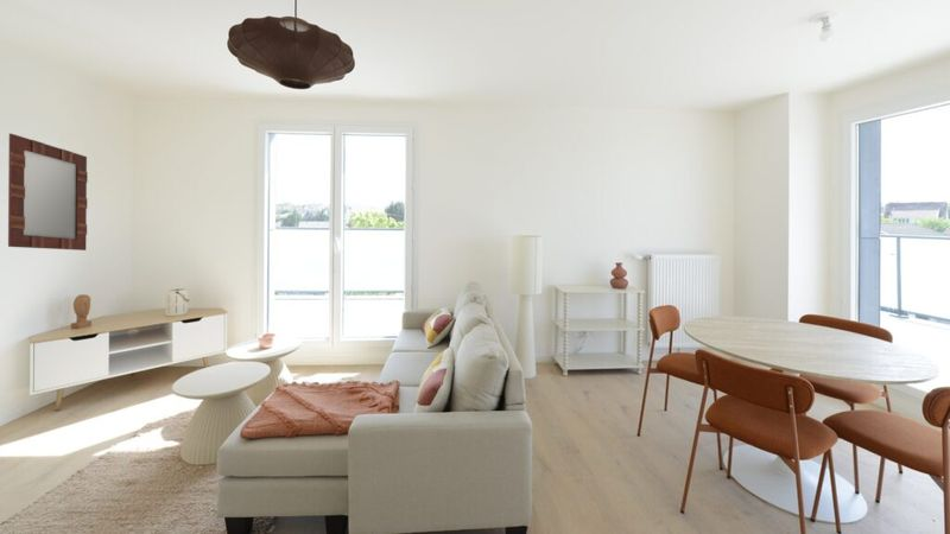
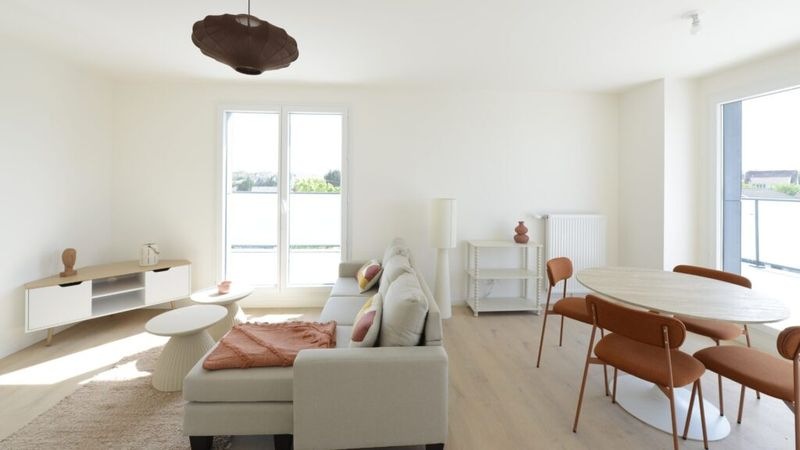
- home mirror (51, 197)
